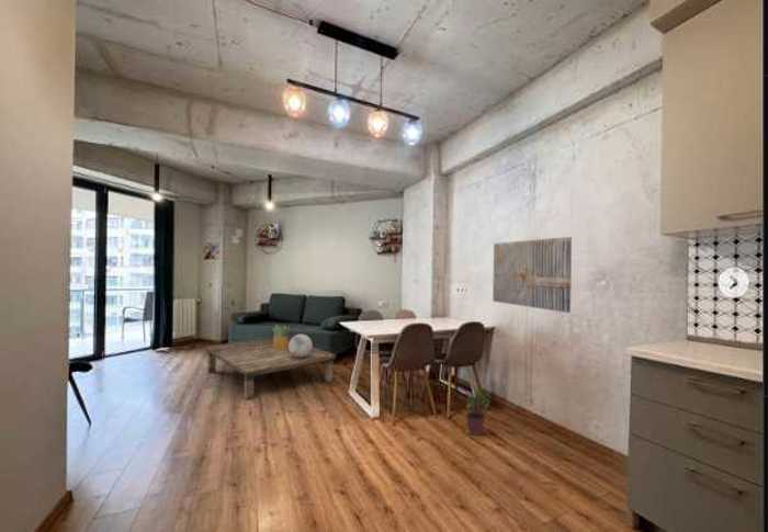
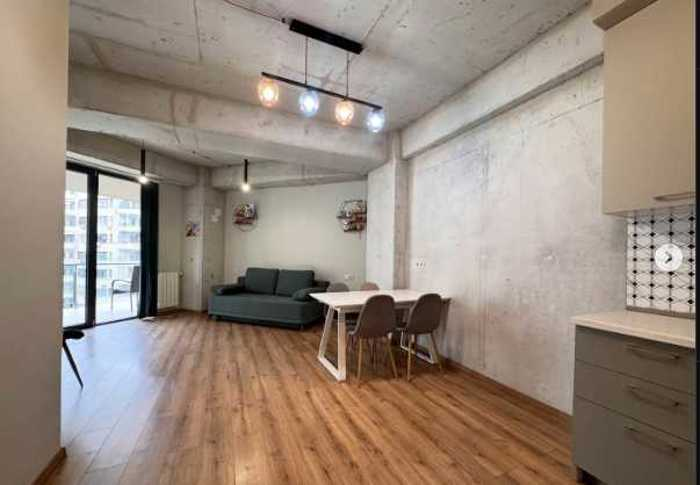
- wall art (527, 273)
- potted plant (281, 337)
- coffee table (268, 363)
- decorative sphere (300, 346)
- potted plant (475, 411)
